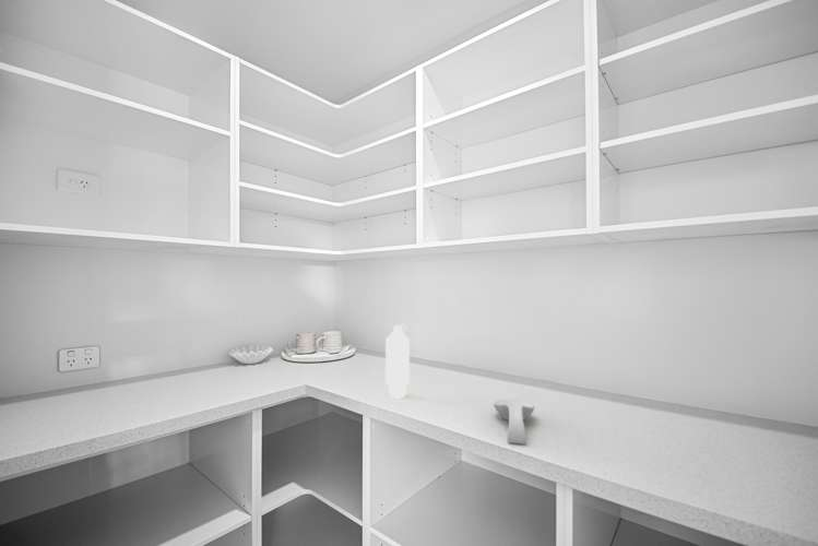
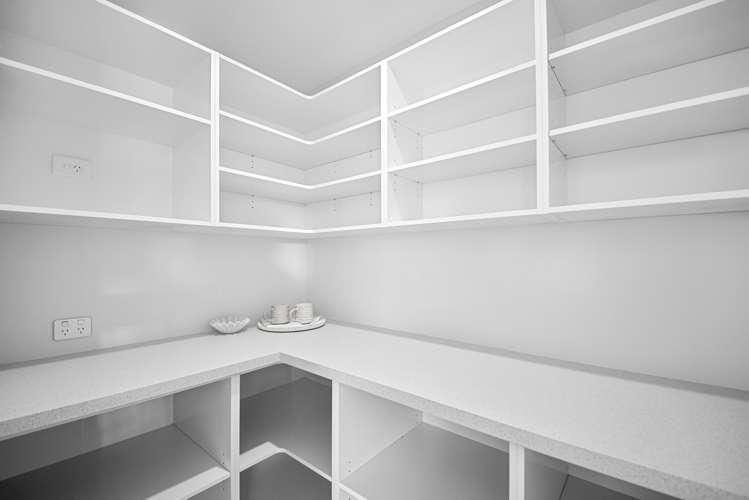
- spoon rest (514, 412)
- canister (399, 358)
